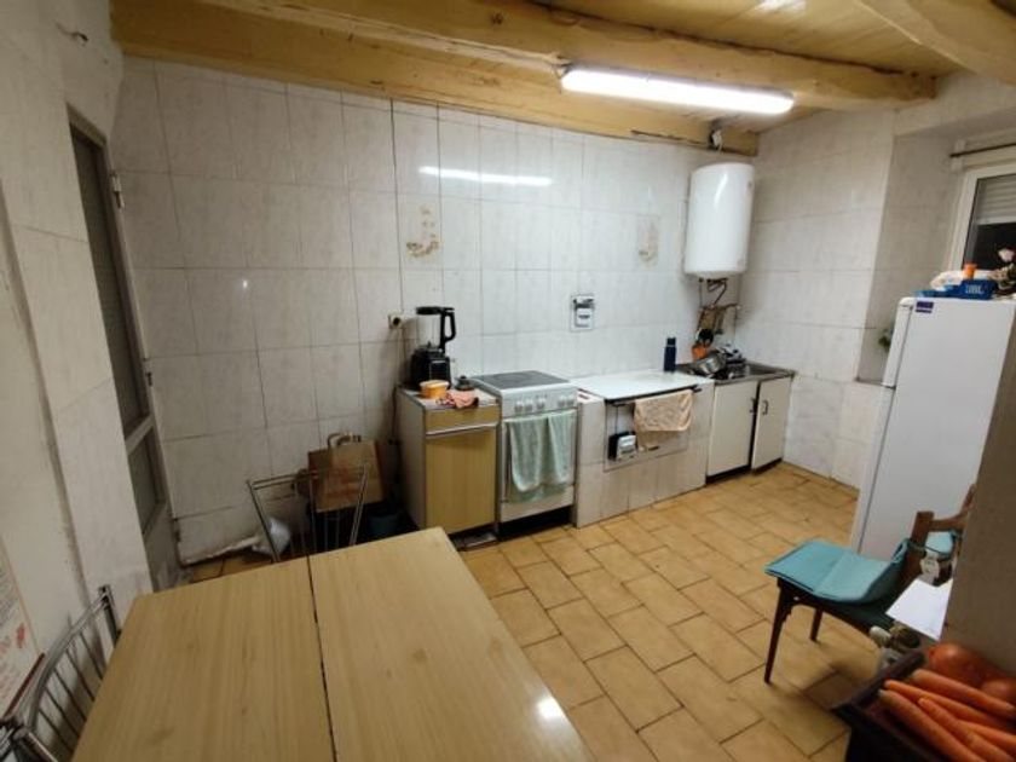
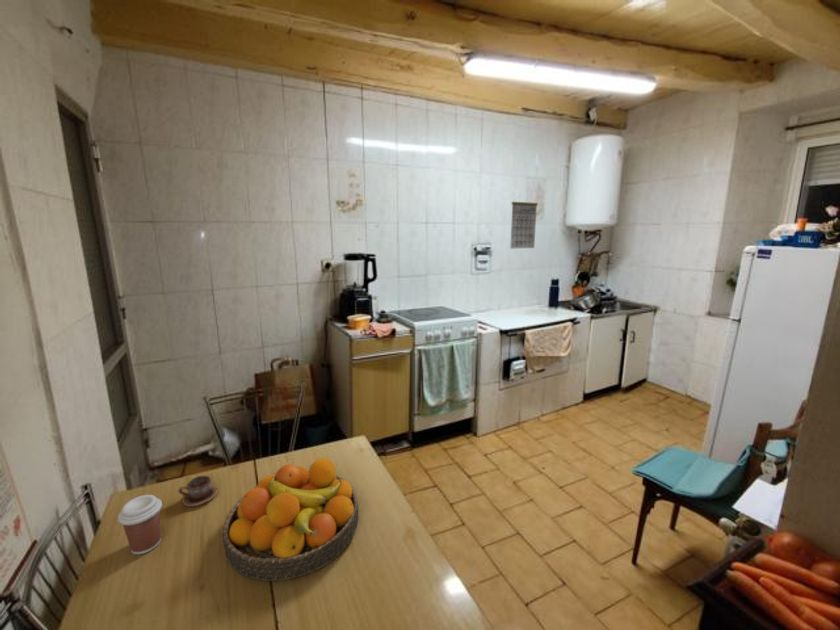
+ calendar (523, 220)
+ coffee cup (142, 524)
+ cup (198, 489)
+ fruit bowl (293, 501)
